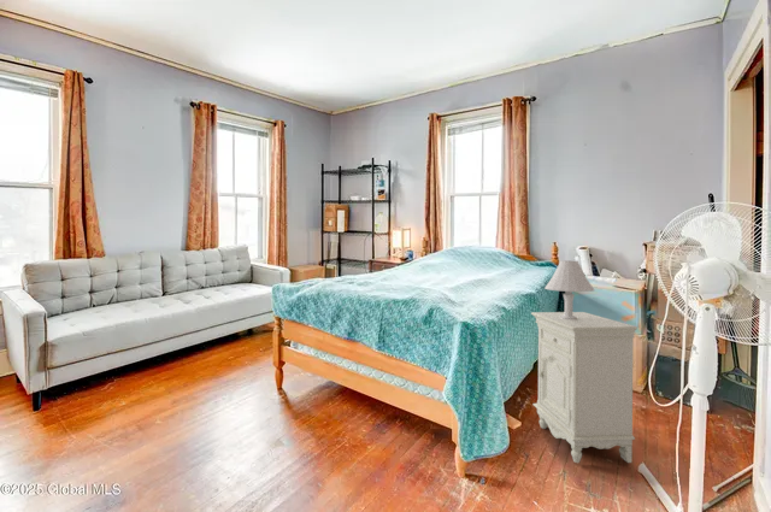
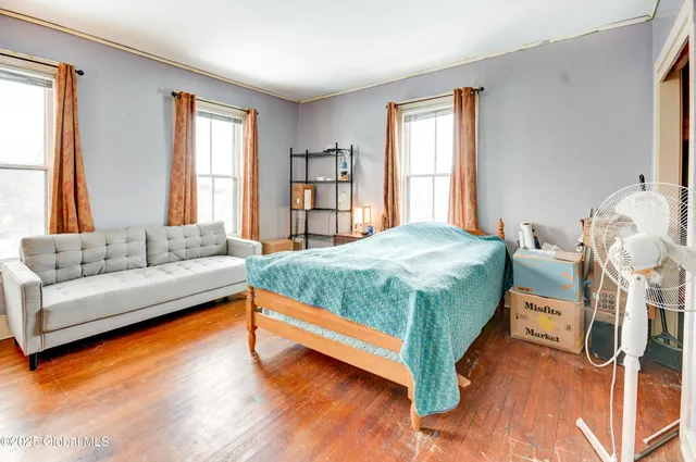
- nightstand (577, 381)
- table lamp (569, 289)
